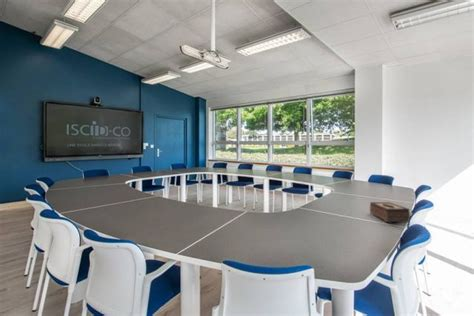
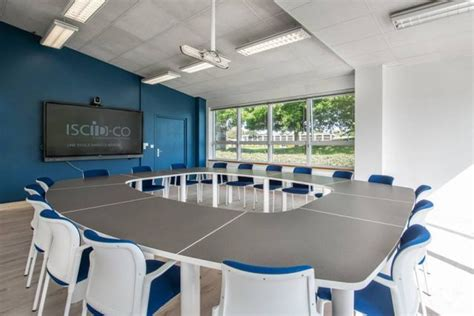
- tissue box (388, 211)
